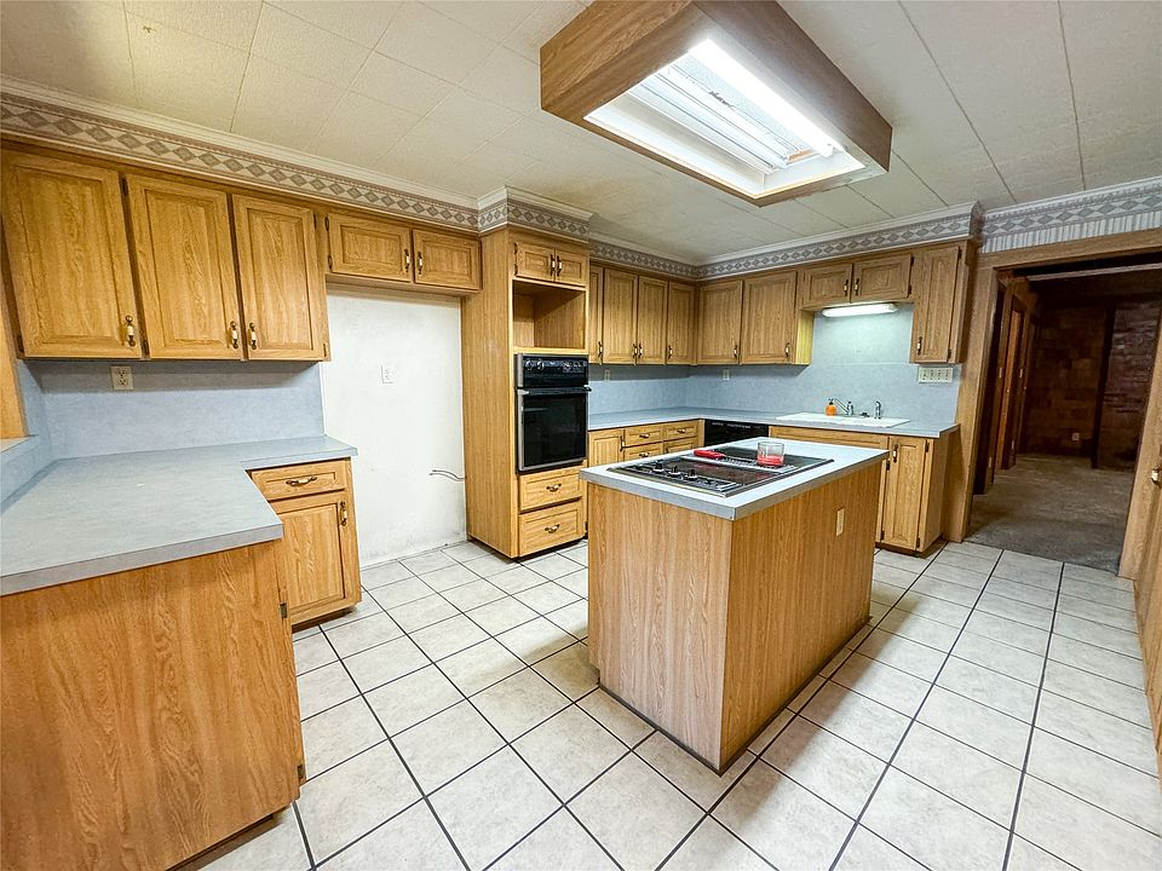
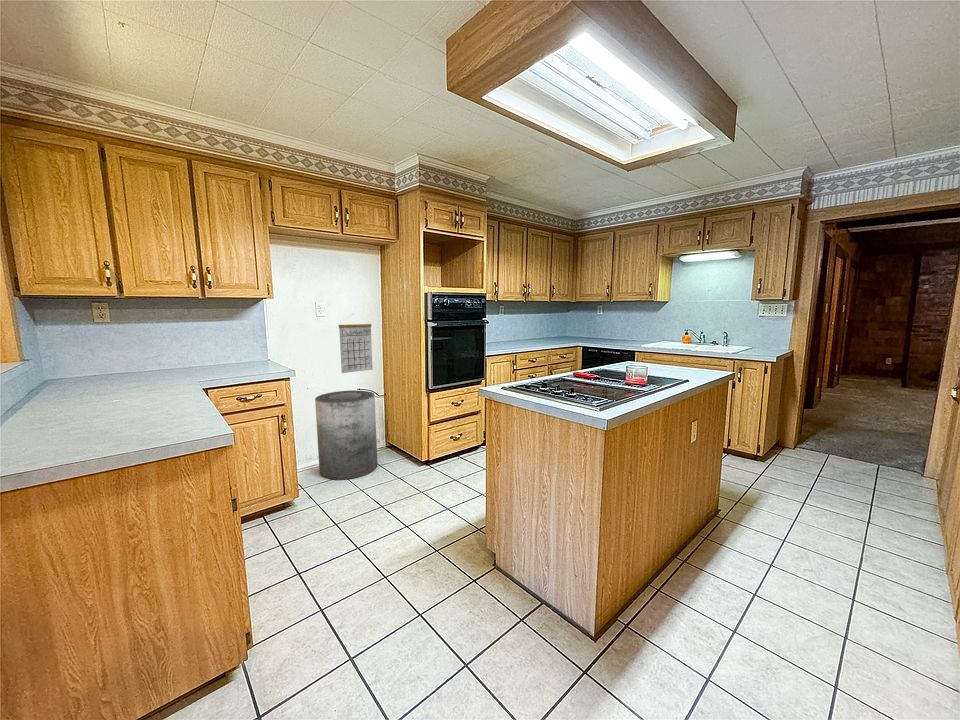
+ trash can (347, 432)
+ calendar (356, 342)
